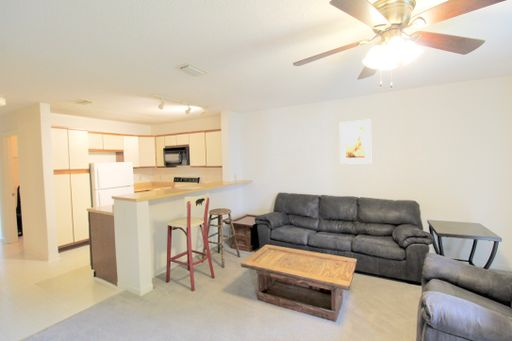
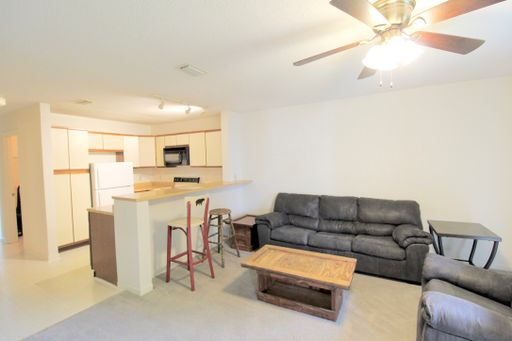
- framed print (355, 142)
